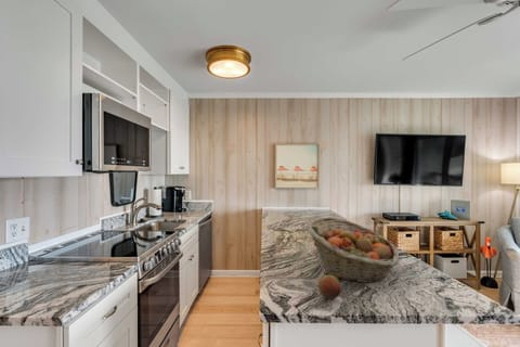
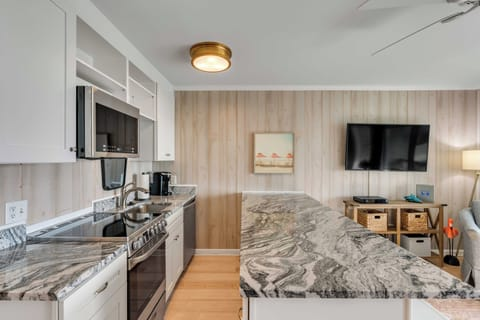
- apple (329, 287)
- fruit basket (351, 245)
